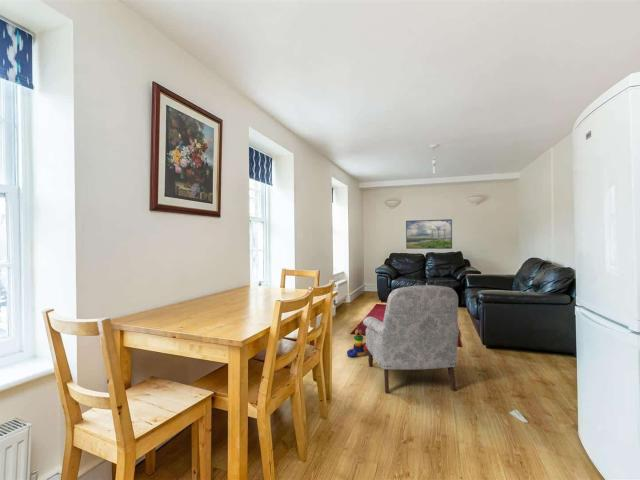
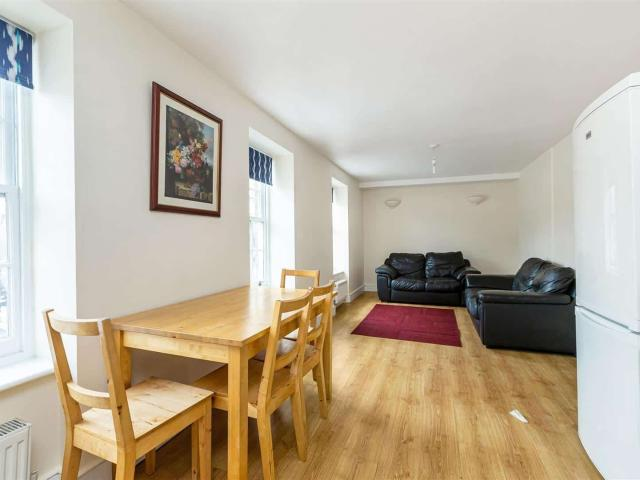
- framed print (428, 234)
- armchair (410, 329)
- stacking toy (359, 339)
